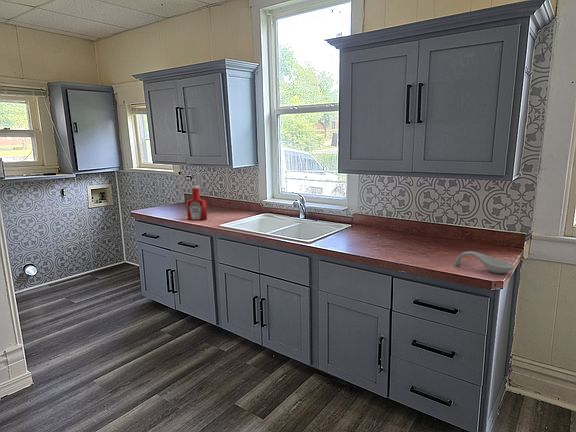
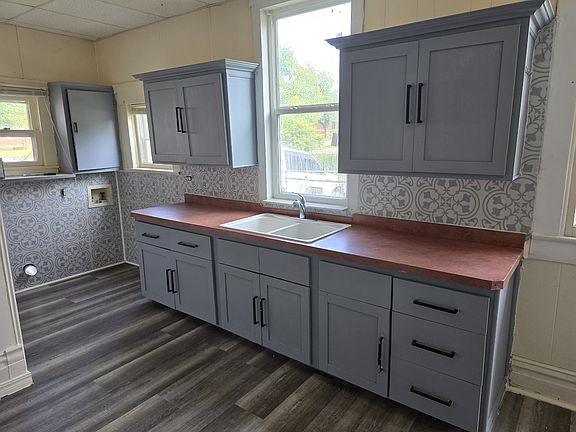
- spoon rest (484, 261)
- soap bottle (196, 202)
